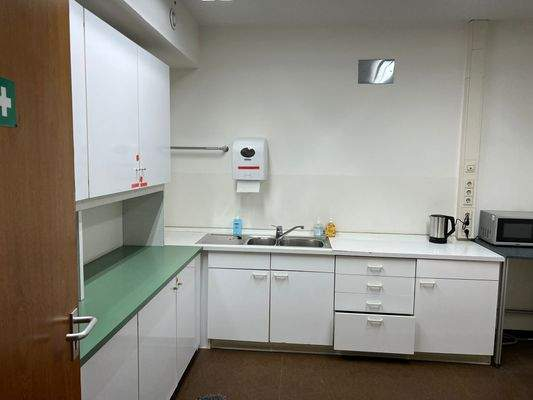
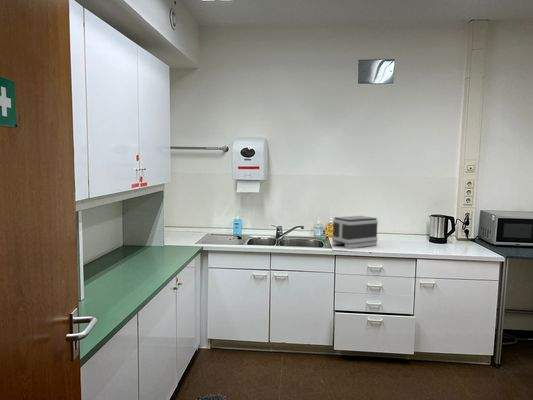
+ toaster (357, 231)
